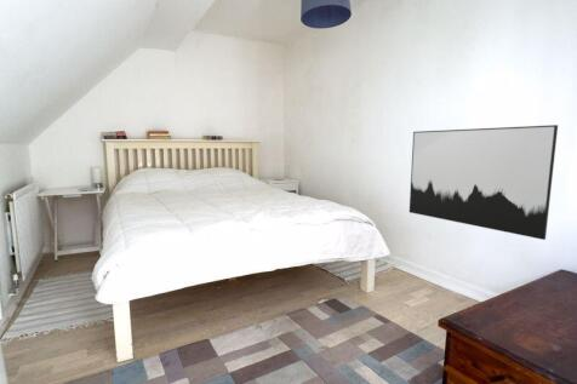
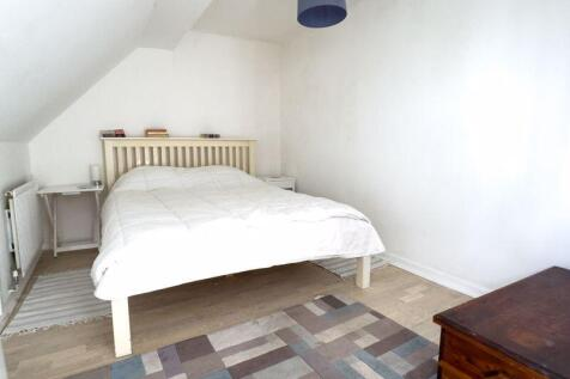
- wall art (469, 177)
